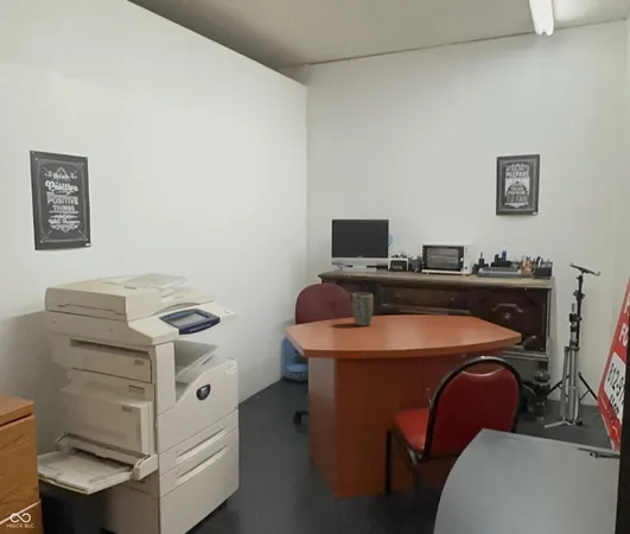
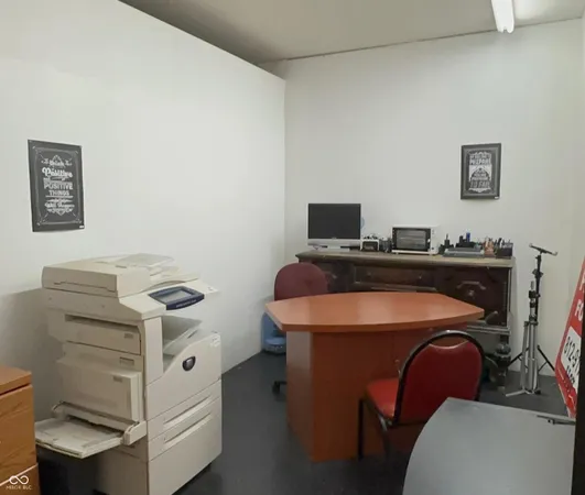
- plant pot (362, 309)
